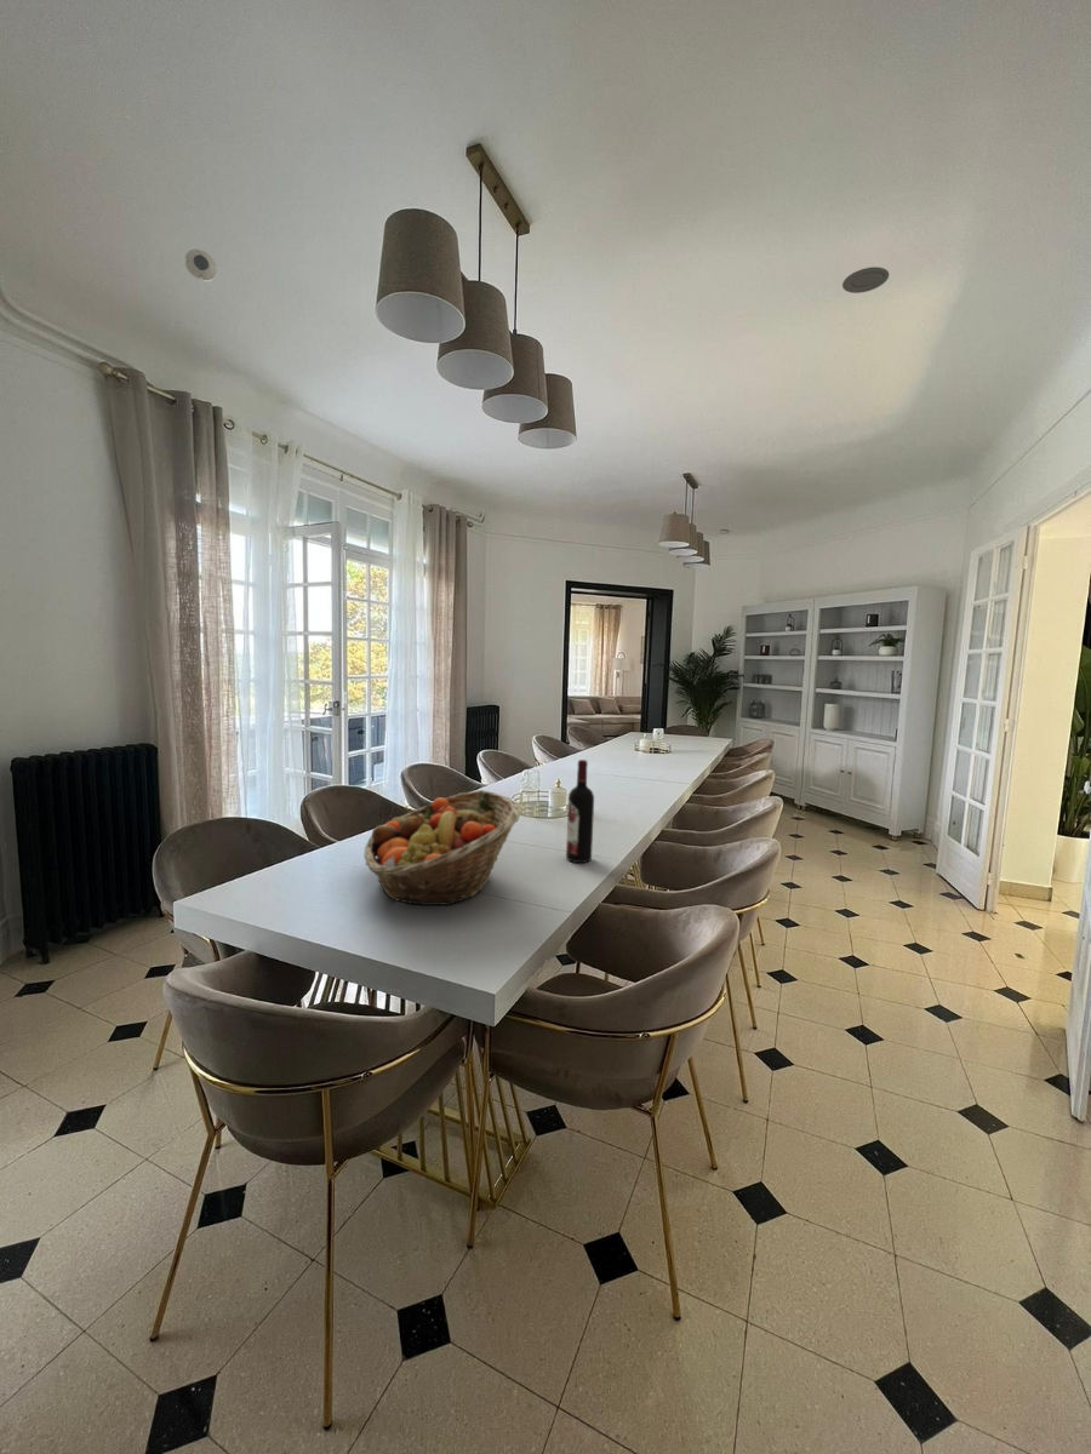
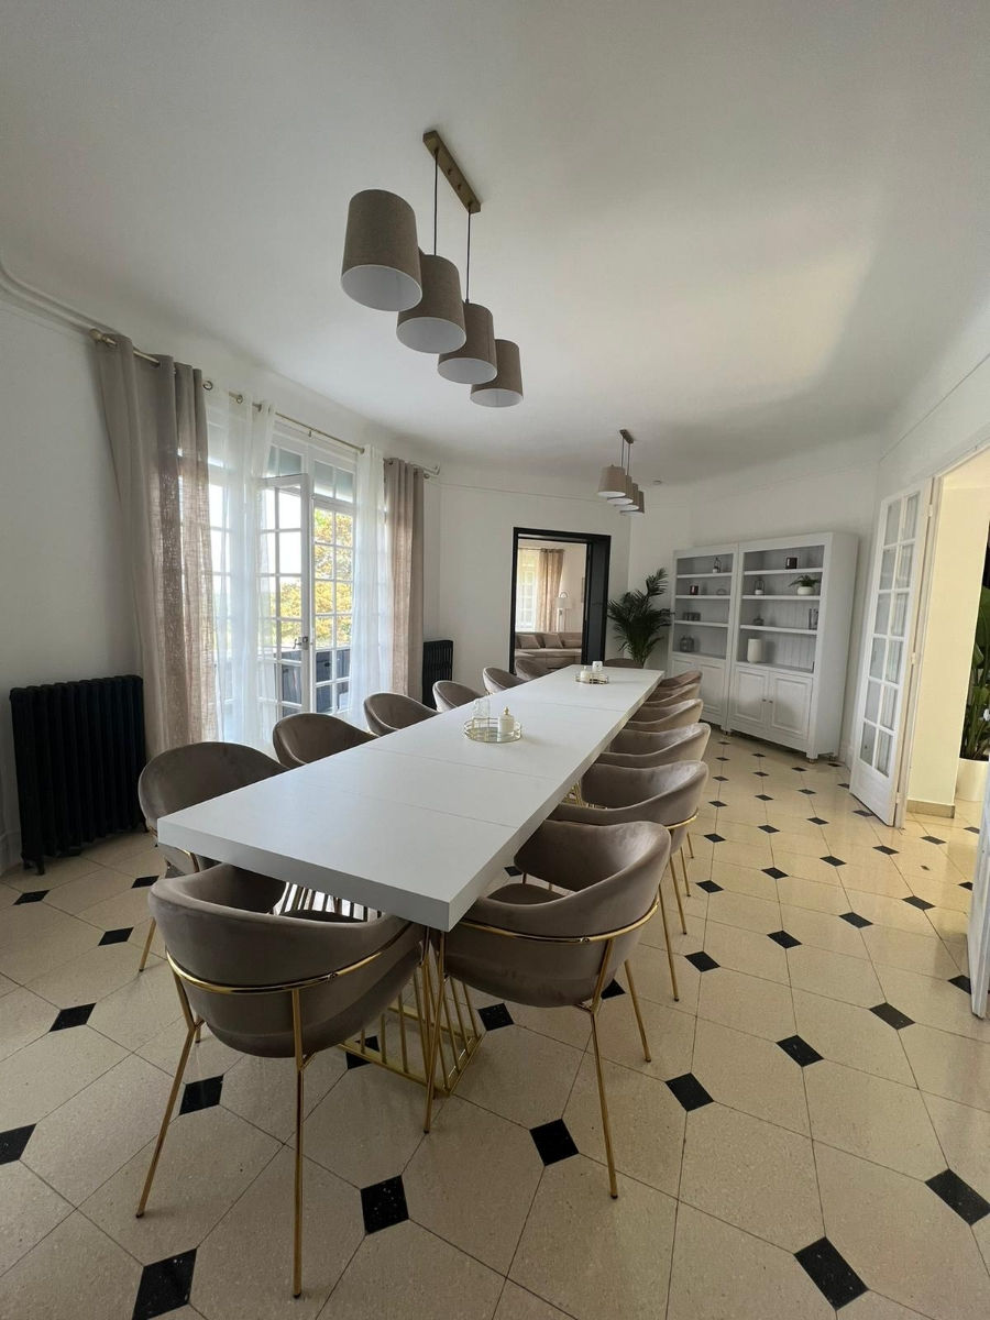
- wine bottle (581, 809)
- fruit basket (441, 841)
- smoke detector (200, 264)
- recessed light (866, 277)
